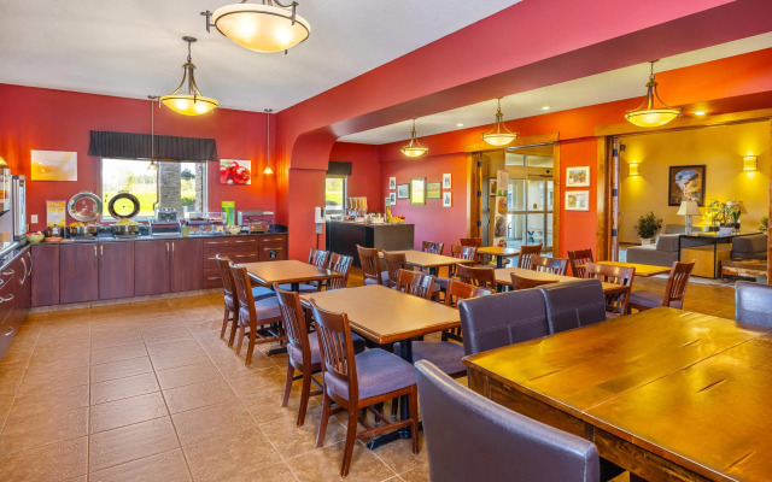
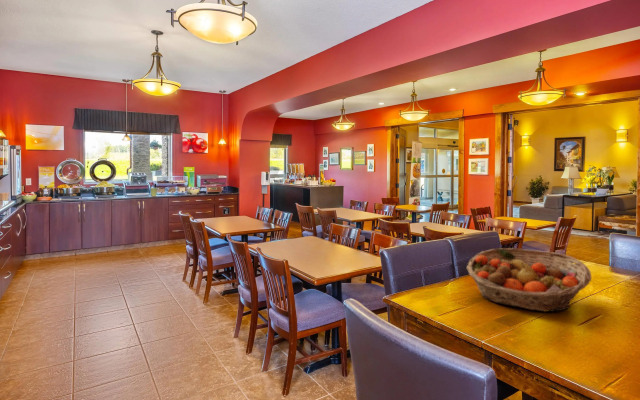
+ fruit basket (524, 277)
